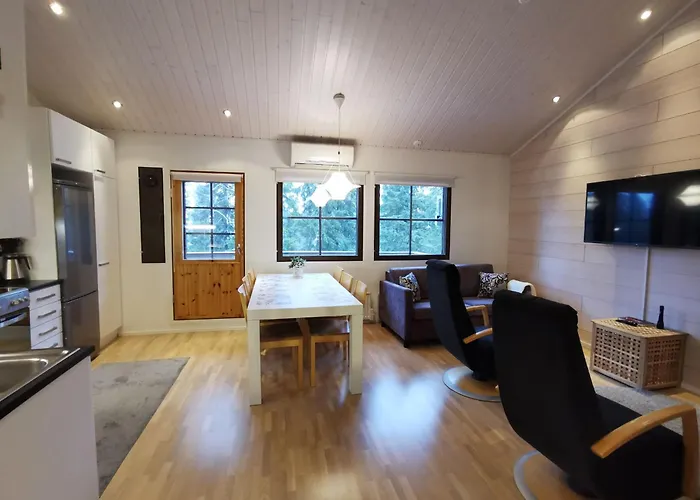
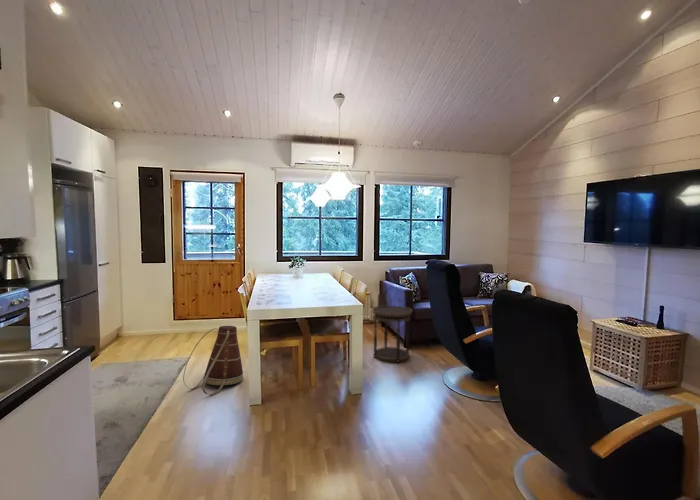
+ side table (387, 332)
+ basket (214, 358)
